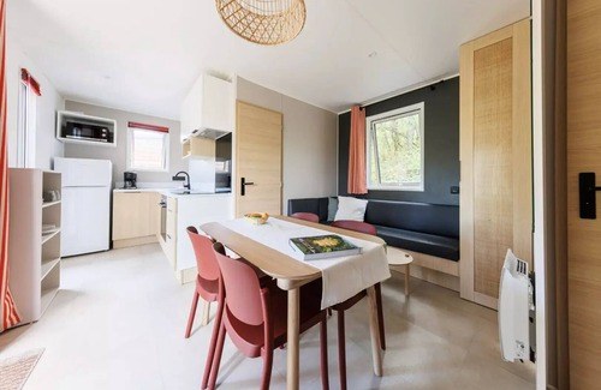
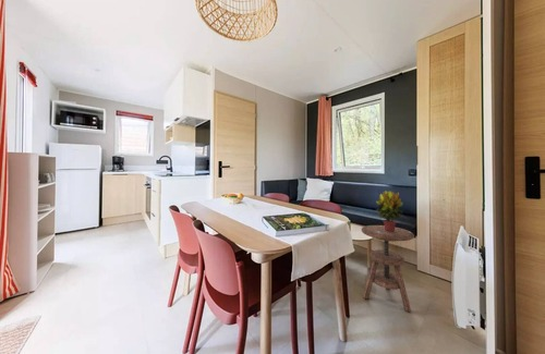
+ potted plant (388, 210)
+ side table (386, 264)
